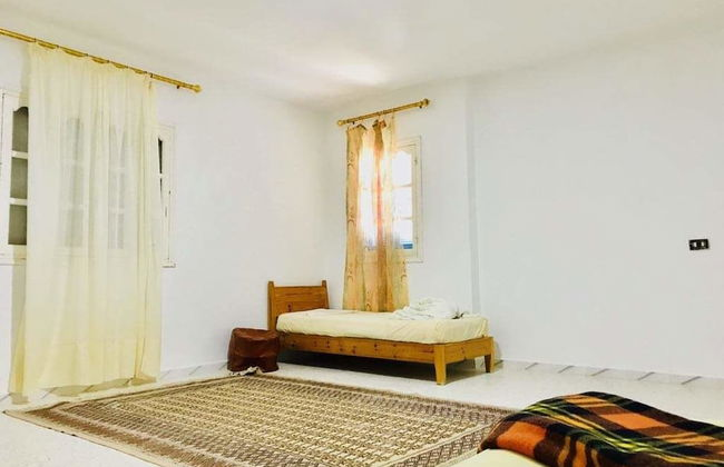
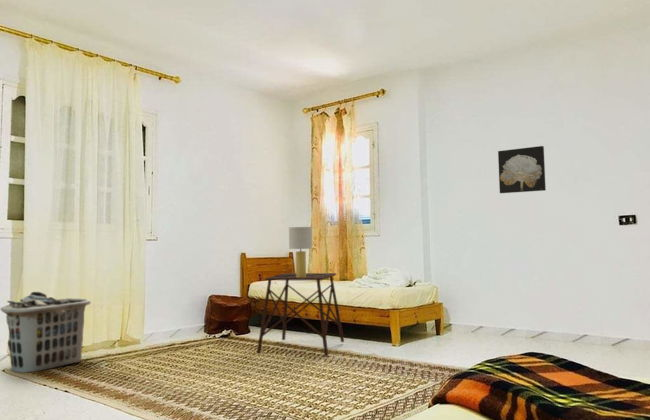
+ side table (301, 310)
+ table lamp (300, 251)
+ wall art (521, 170)
+ clothes hamper (47, 328)
